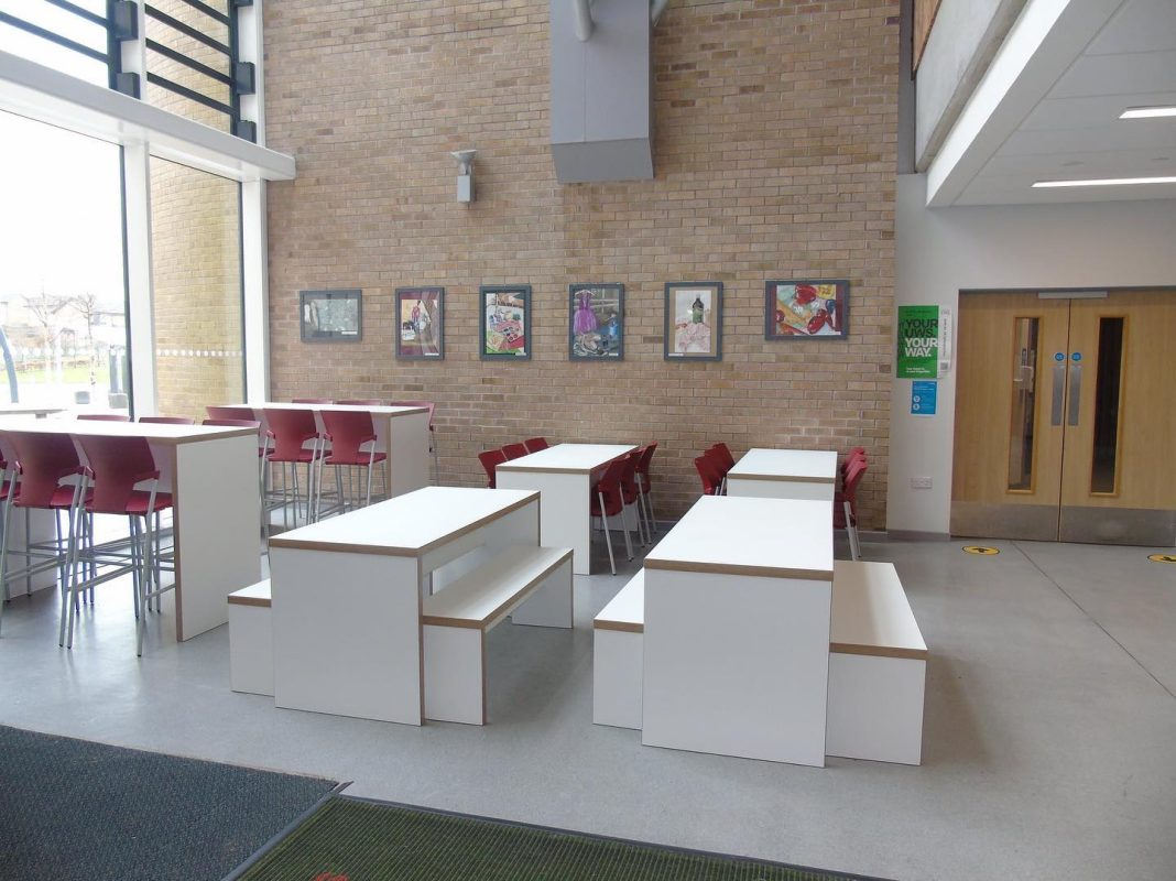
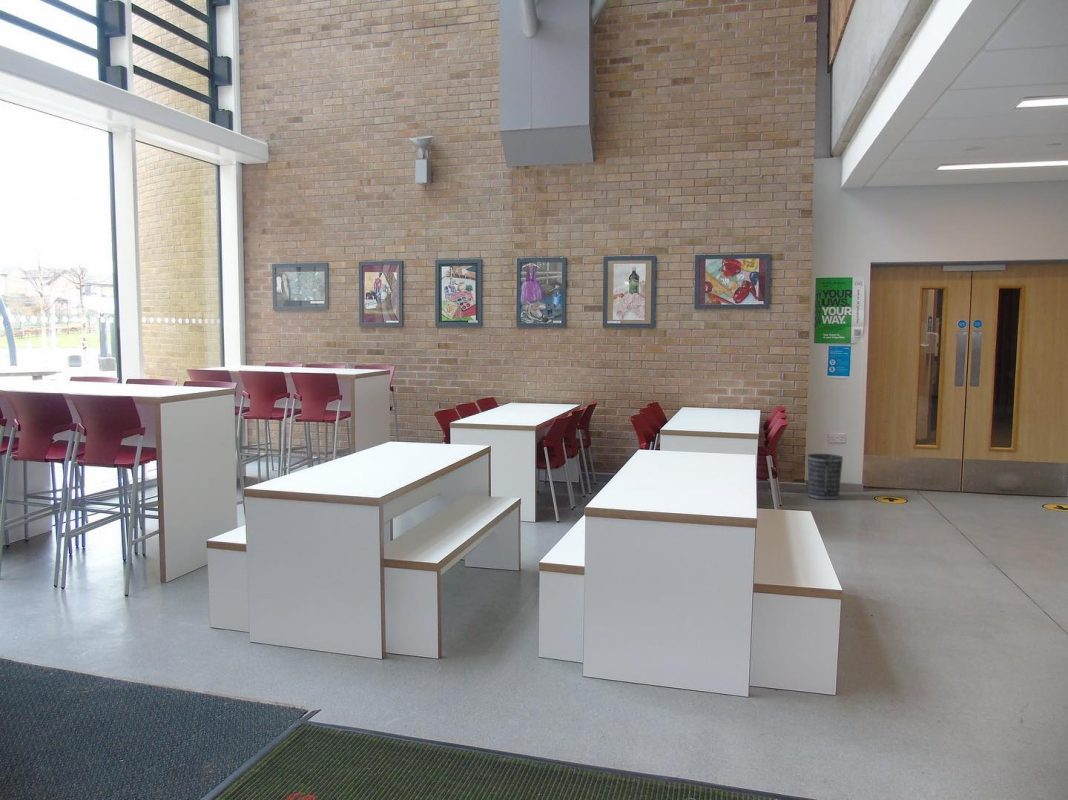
+ wastebasket (824, 476)
